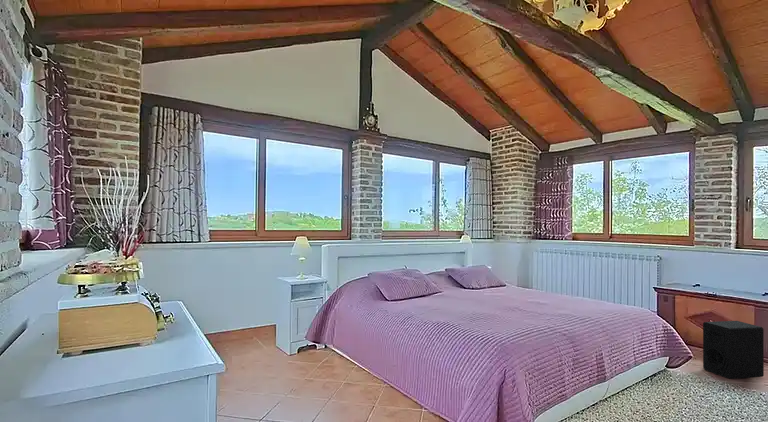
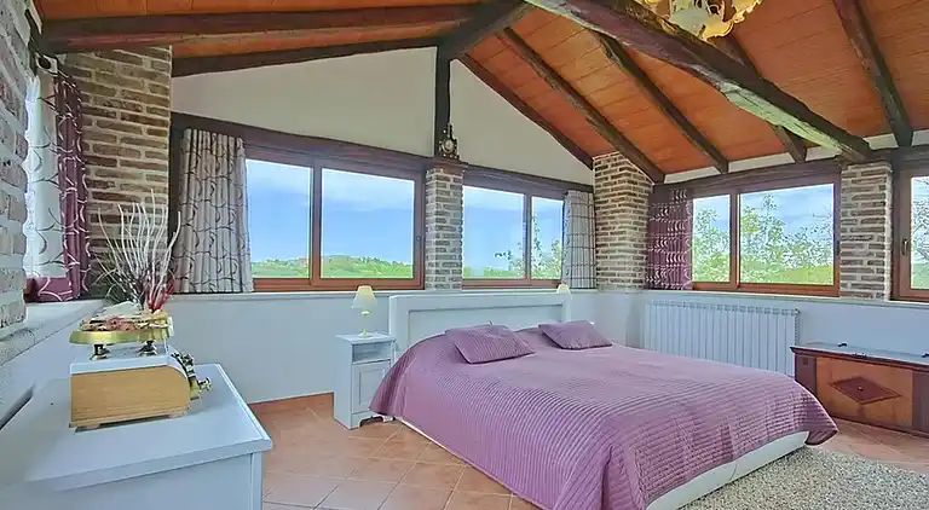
- speaker (733, 348)
